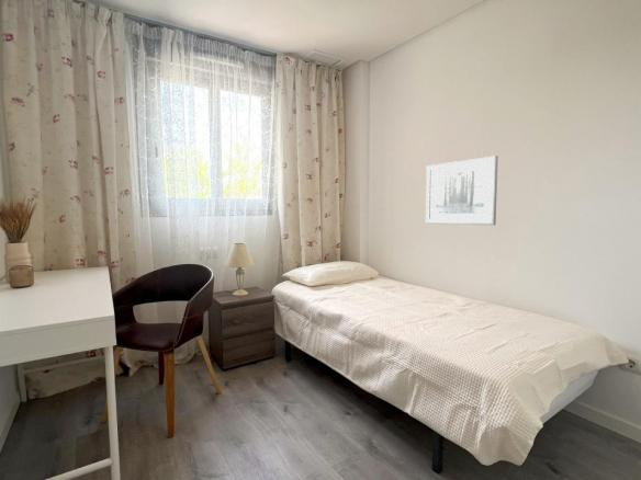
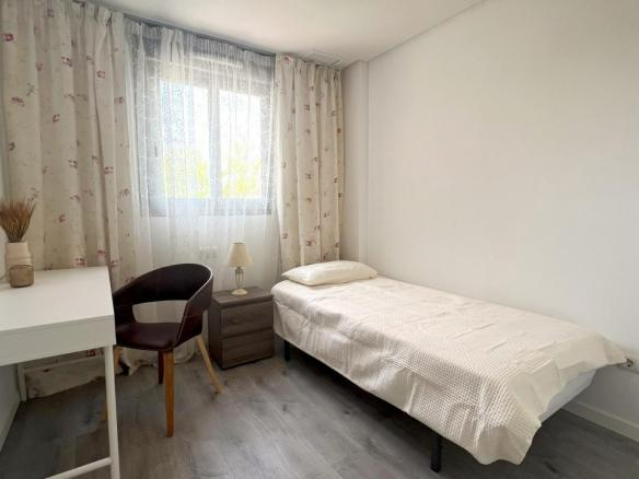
- wall art (458, 193)
